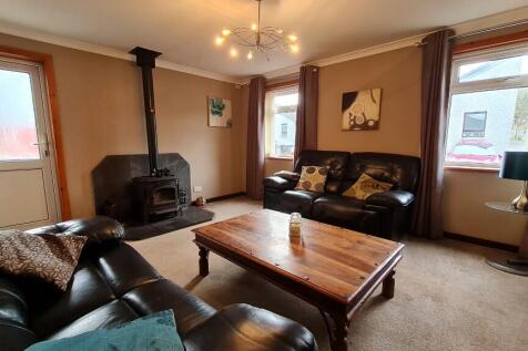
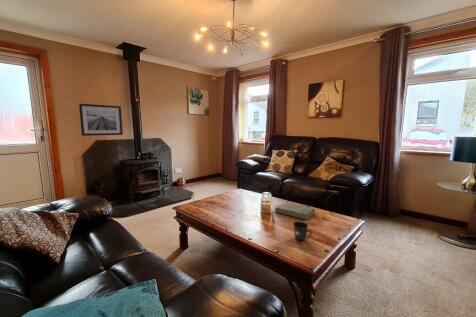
+ mug (302, 232)
+ wall art (102, 120)
+ book (294, 209)
